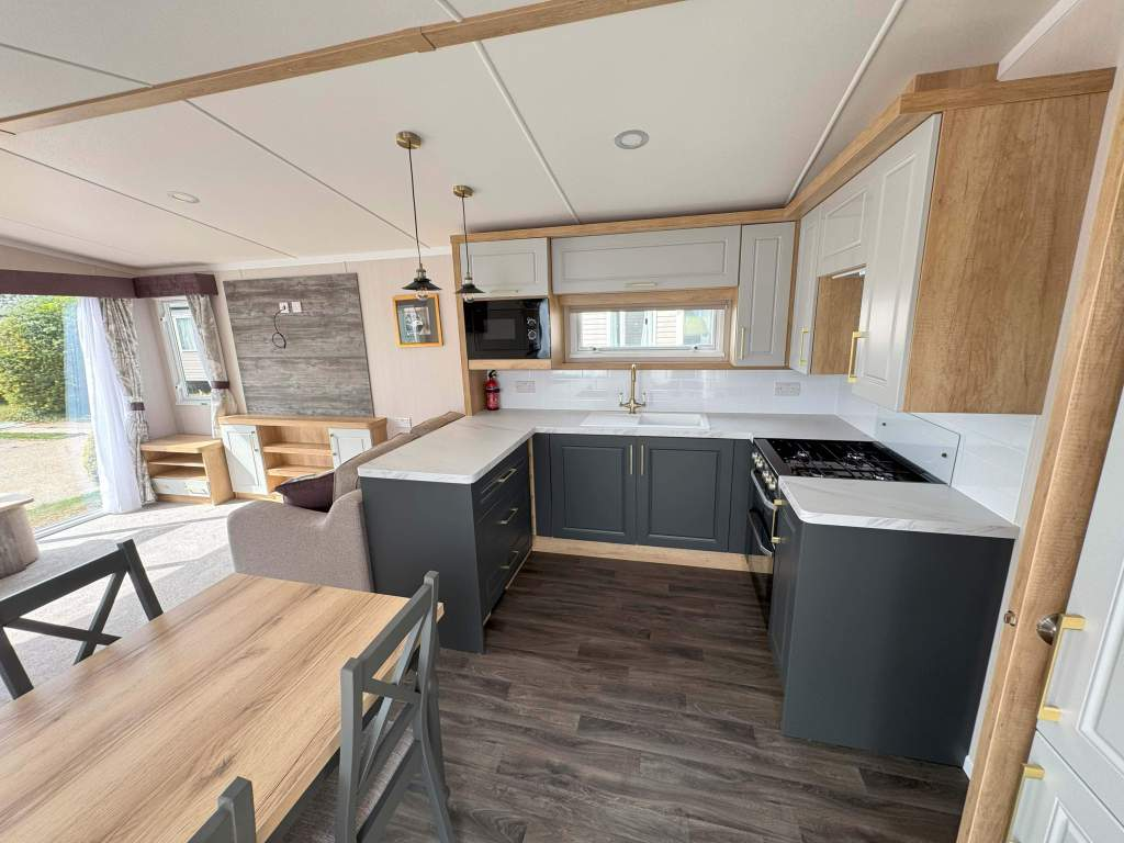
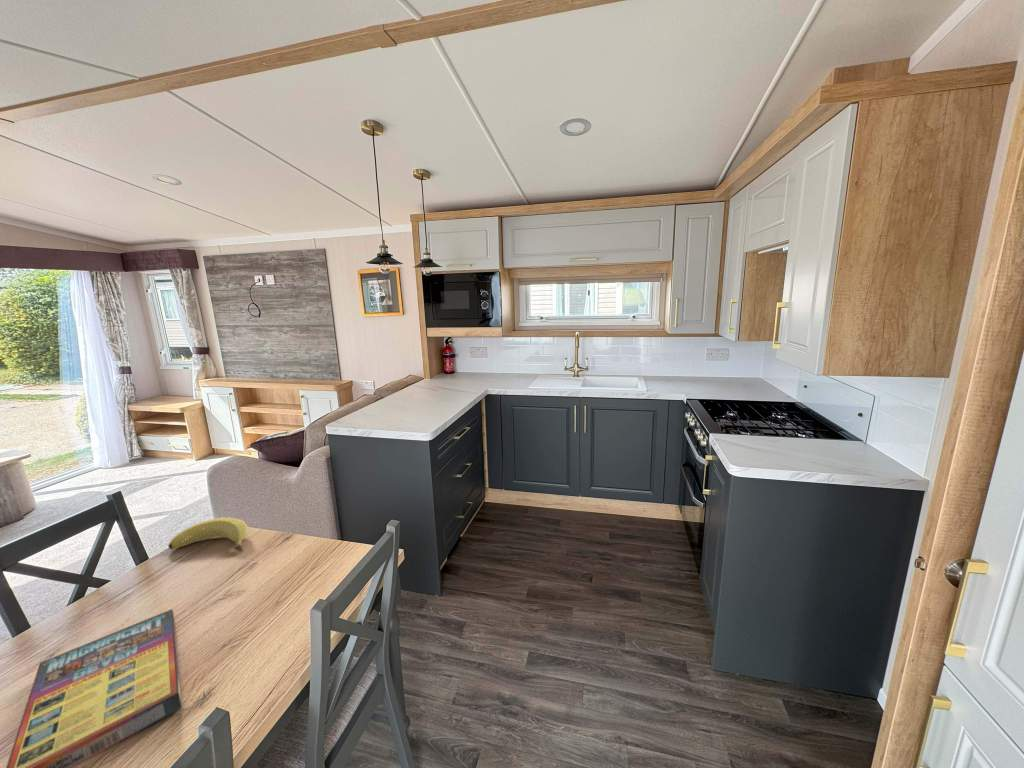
+ banana (207, 537)
+ game compilation box (108, 684)
